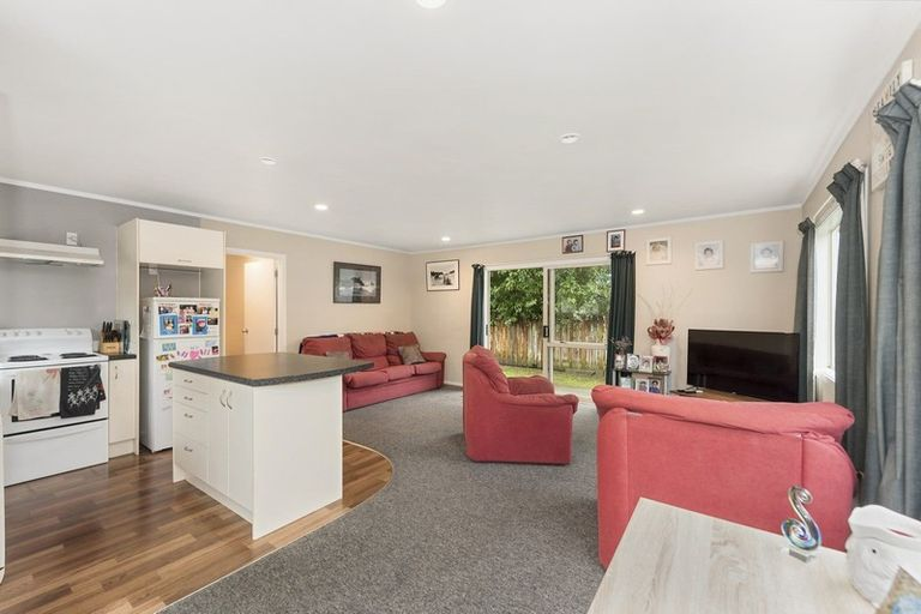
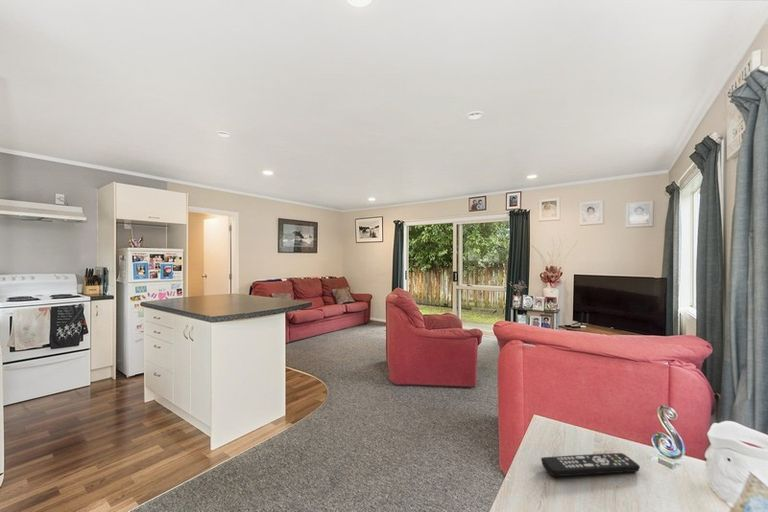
+ remote control (589, 465)
